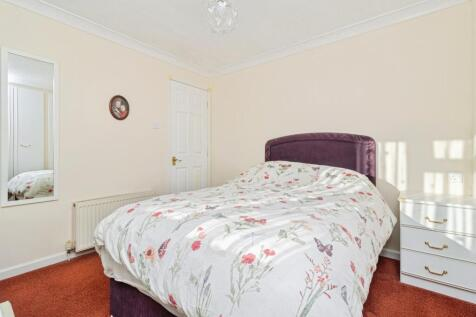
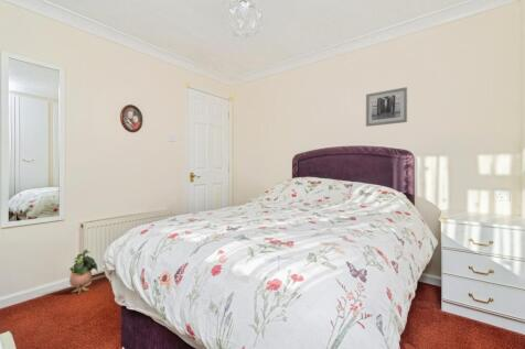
+ wall art (385, 107)
+ potted plant (84, 270)
